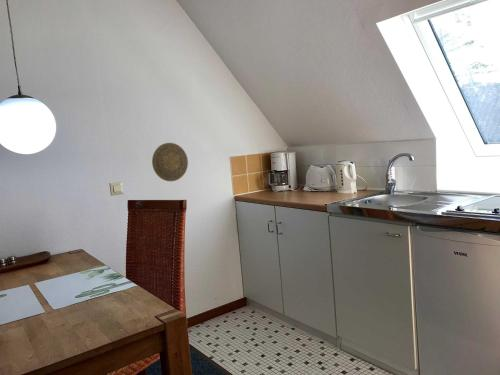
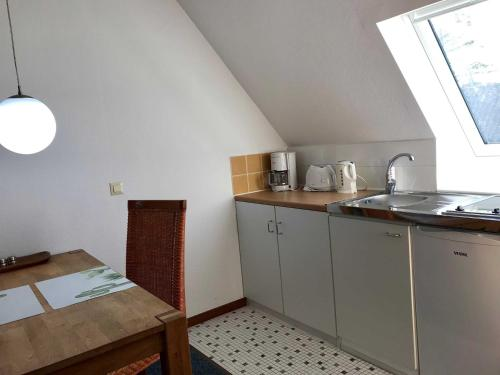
- decorative plate (171, 162)
